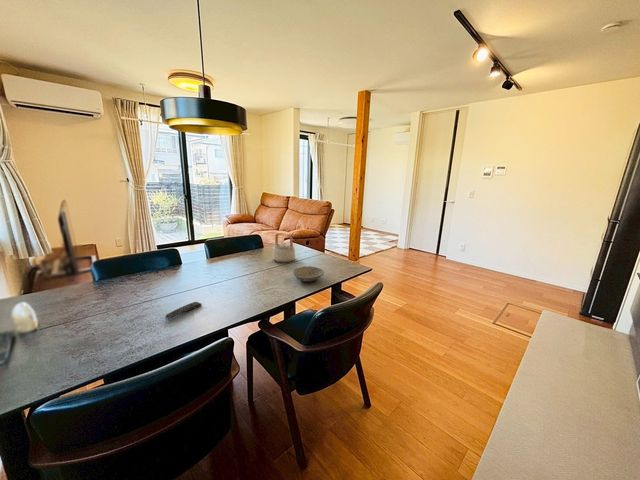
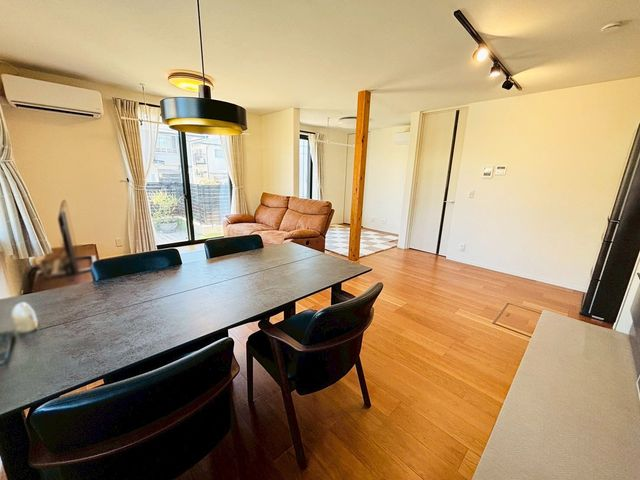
- teapot (282, 246)
- bowl (308, 275)
- remote control (183, 310)
